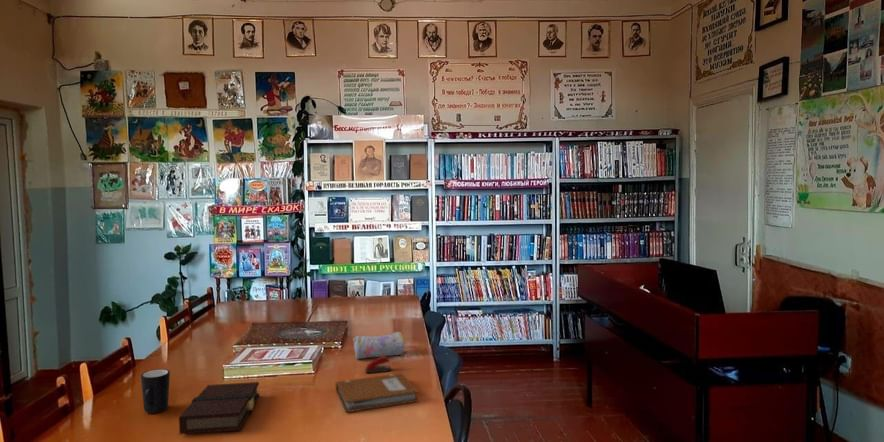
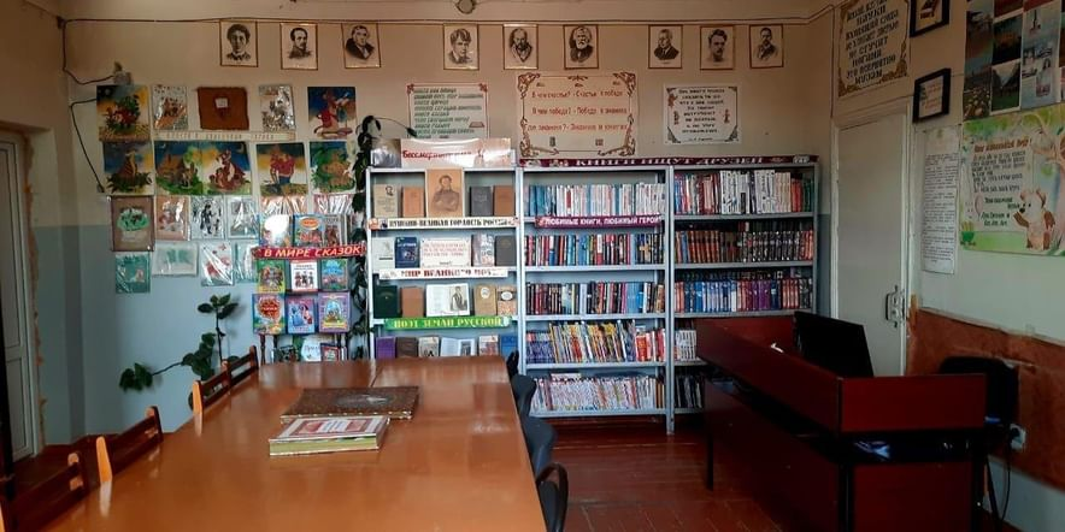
- pencil case (379, 345)
- stapler (378, 364)
- mug (154, 392)
- notebook (377, 390)
- book (223, 405)
